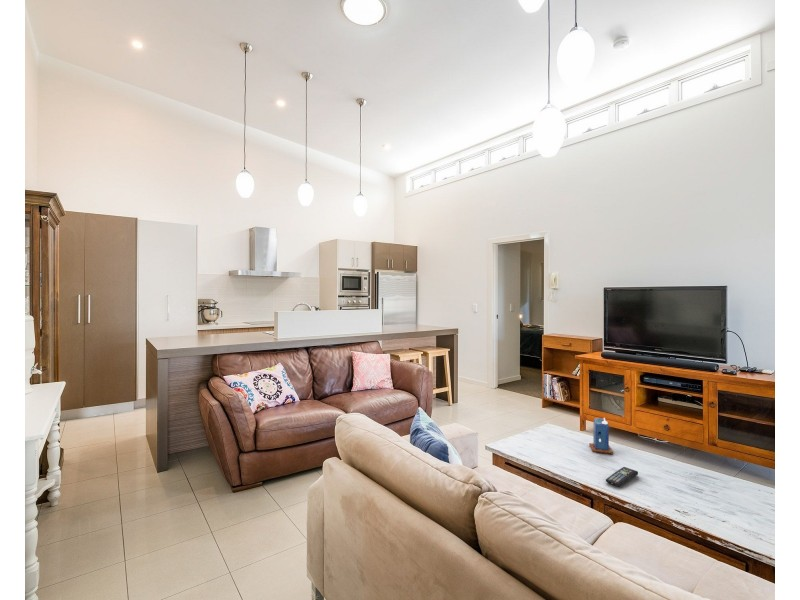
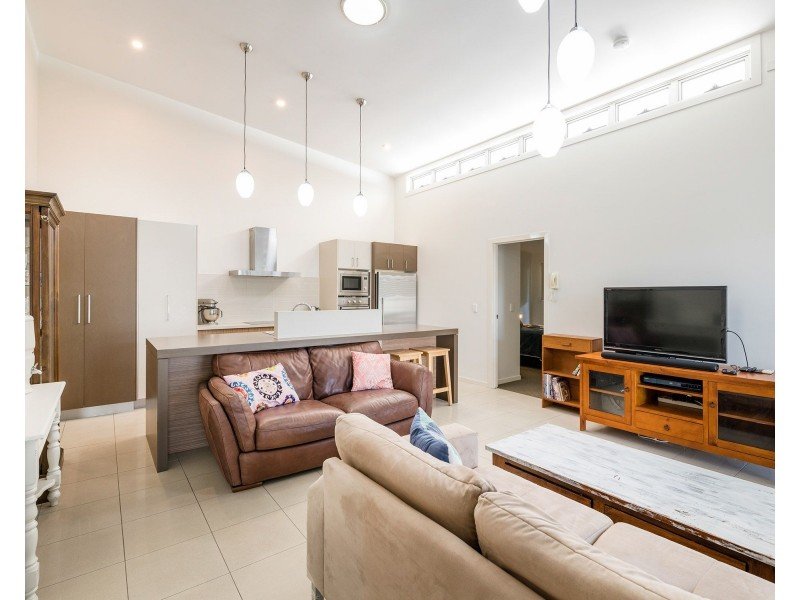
- remote control (622, 476)
- candle (601, 433)
